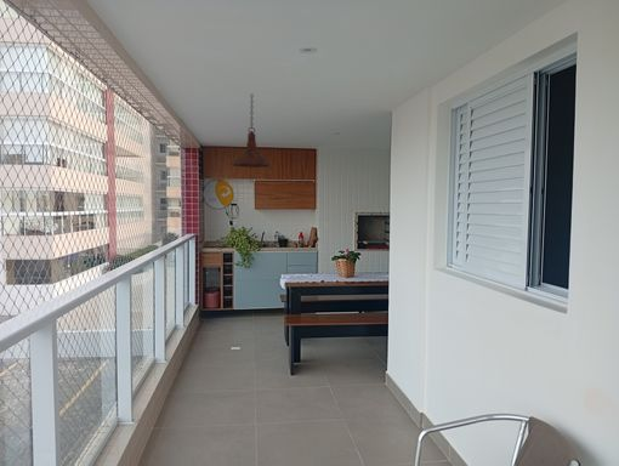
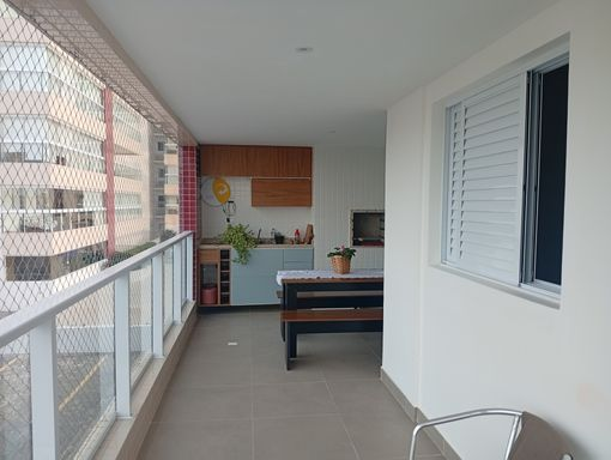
- pendant light (251, 127)
